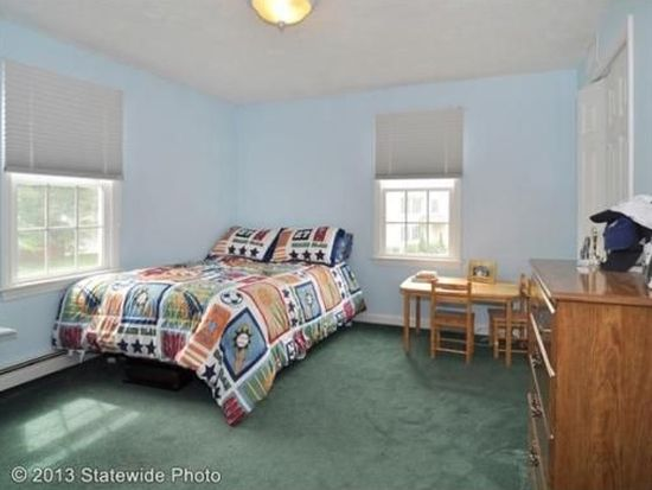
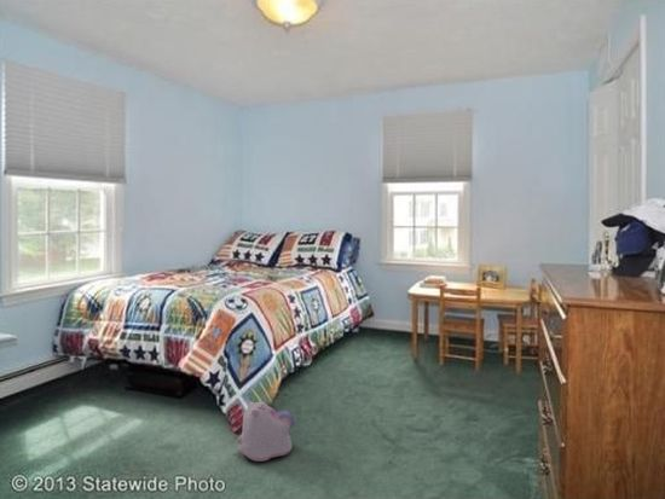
+ plush toy (266, 425)
